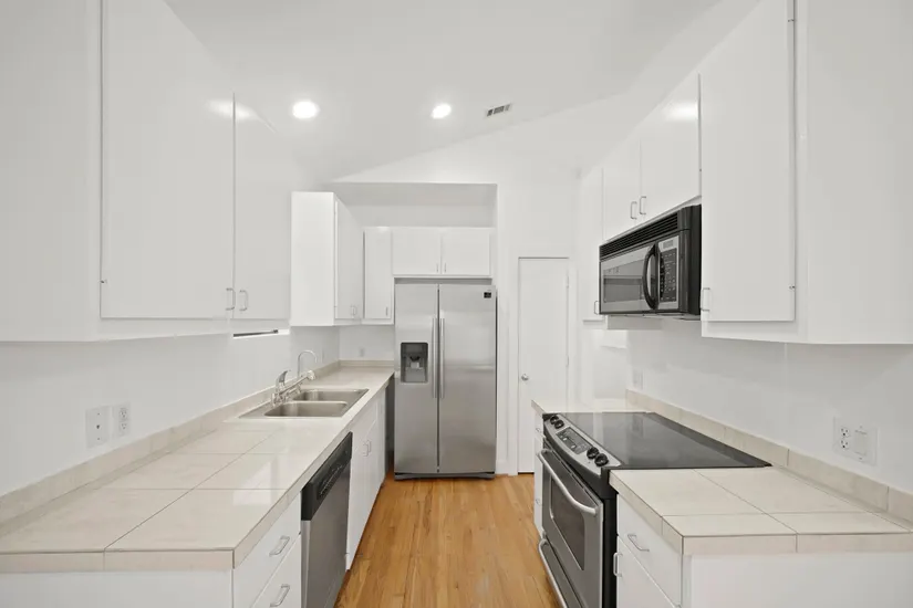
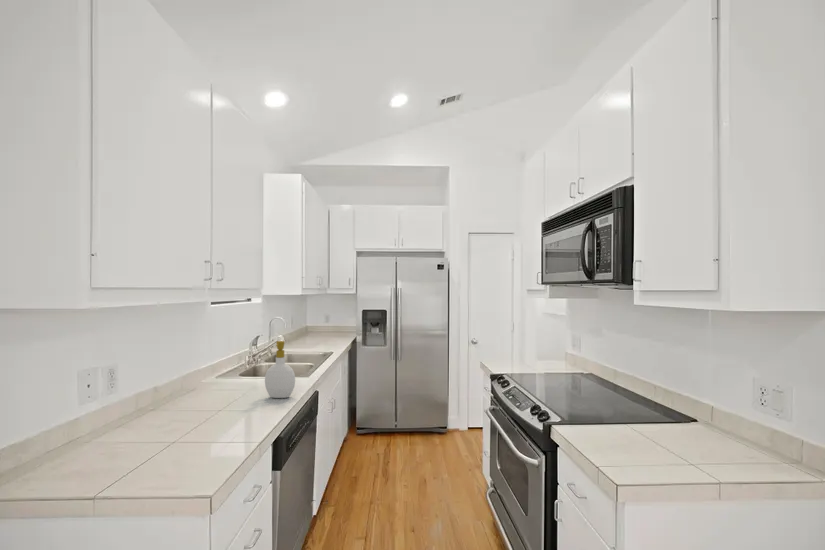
+ soap bottle (279, 369)
